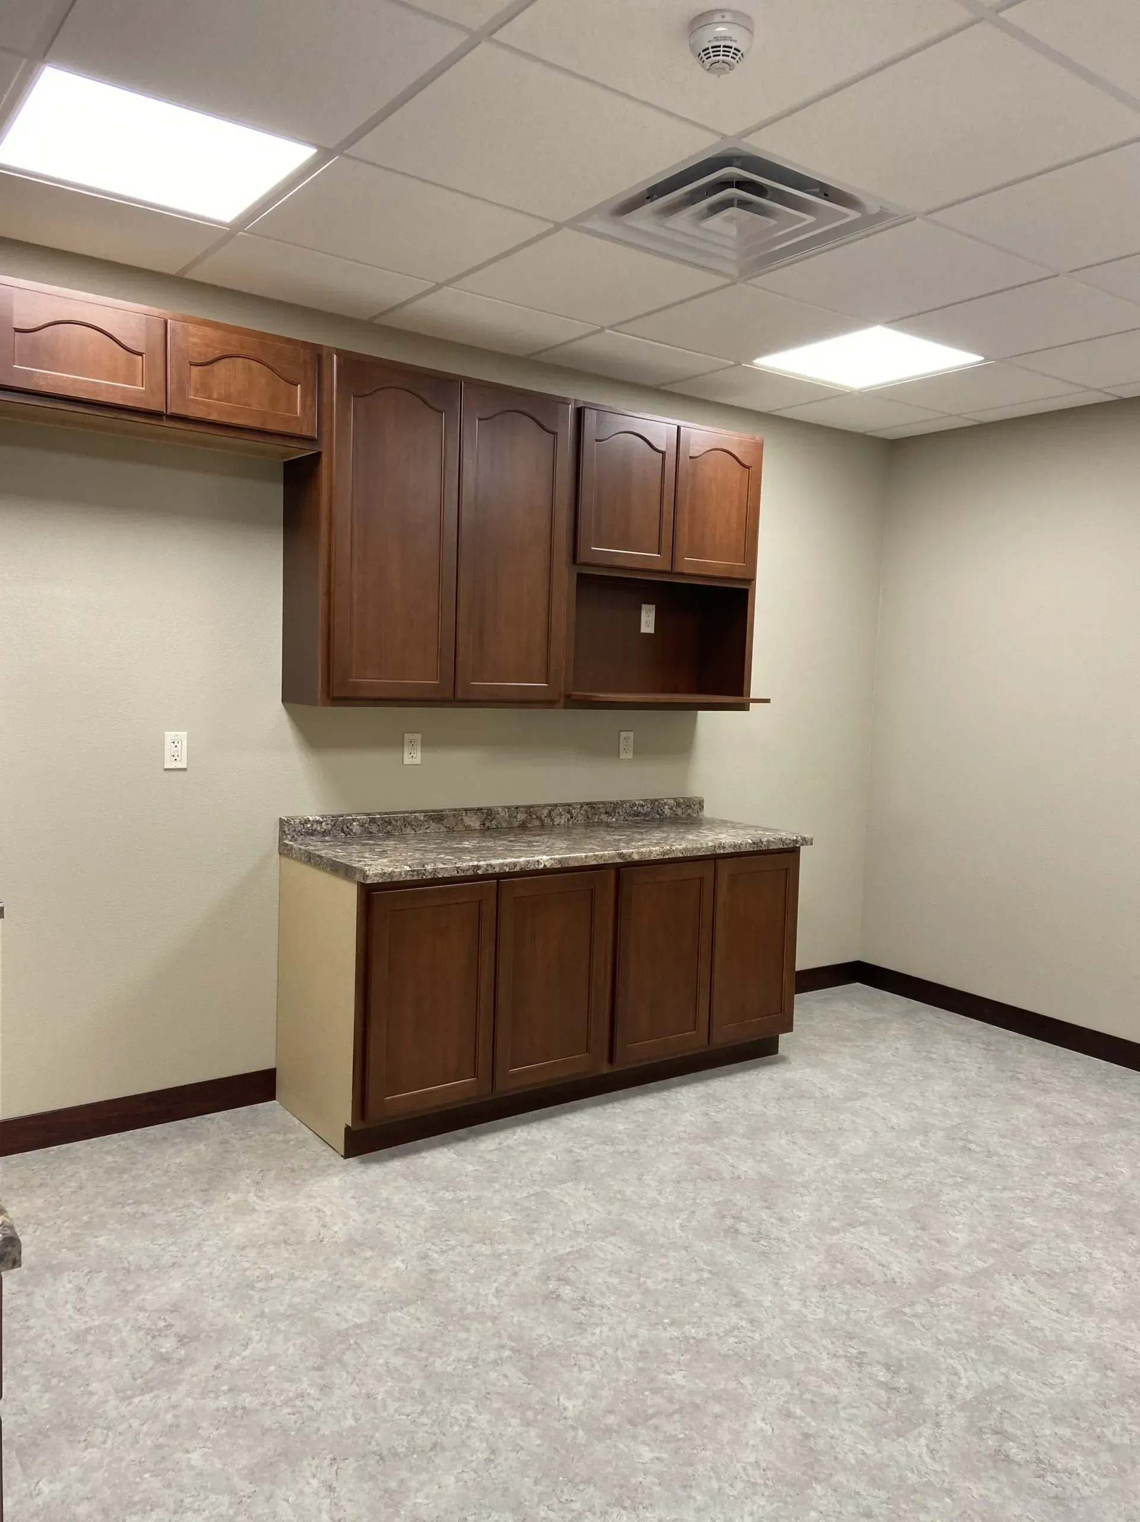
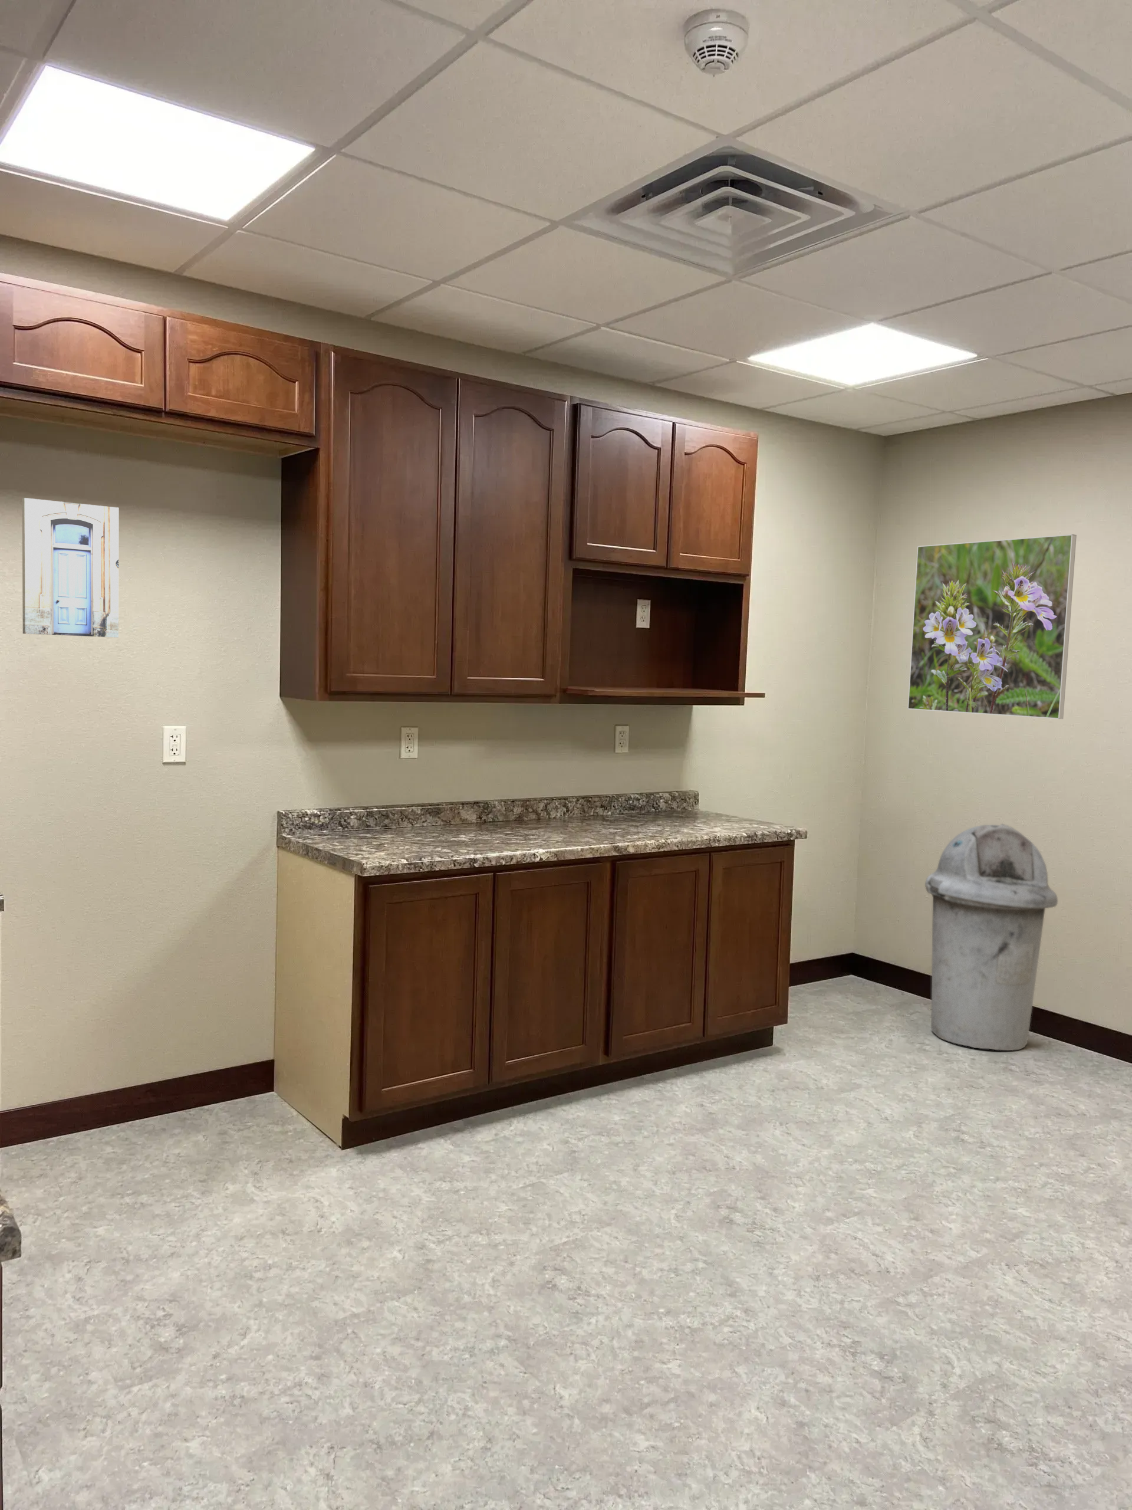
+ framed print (987, 628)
+ wall art (71, 570)
+ trash can (987, 930)
